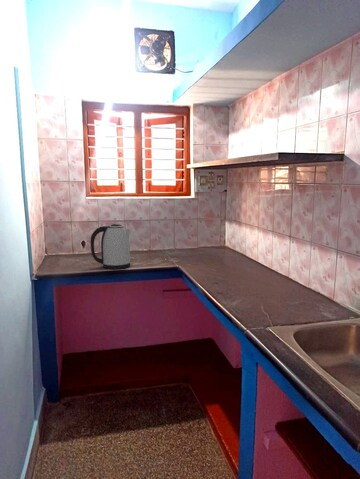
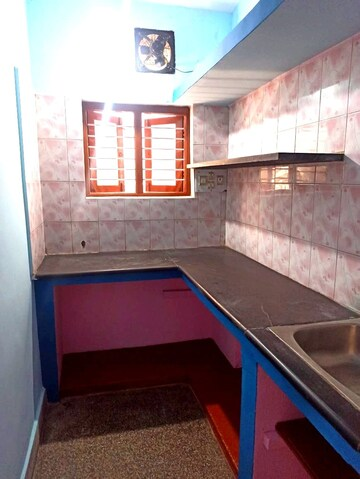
- kettle (110, 245)
